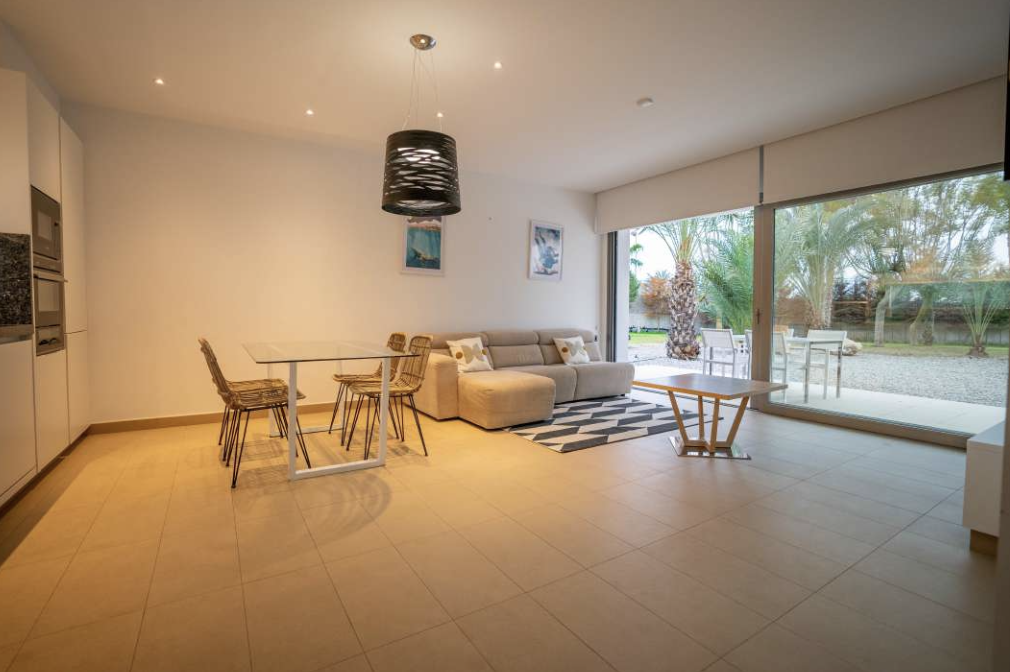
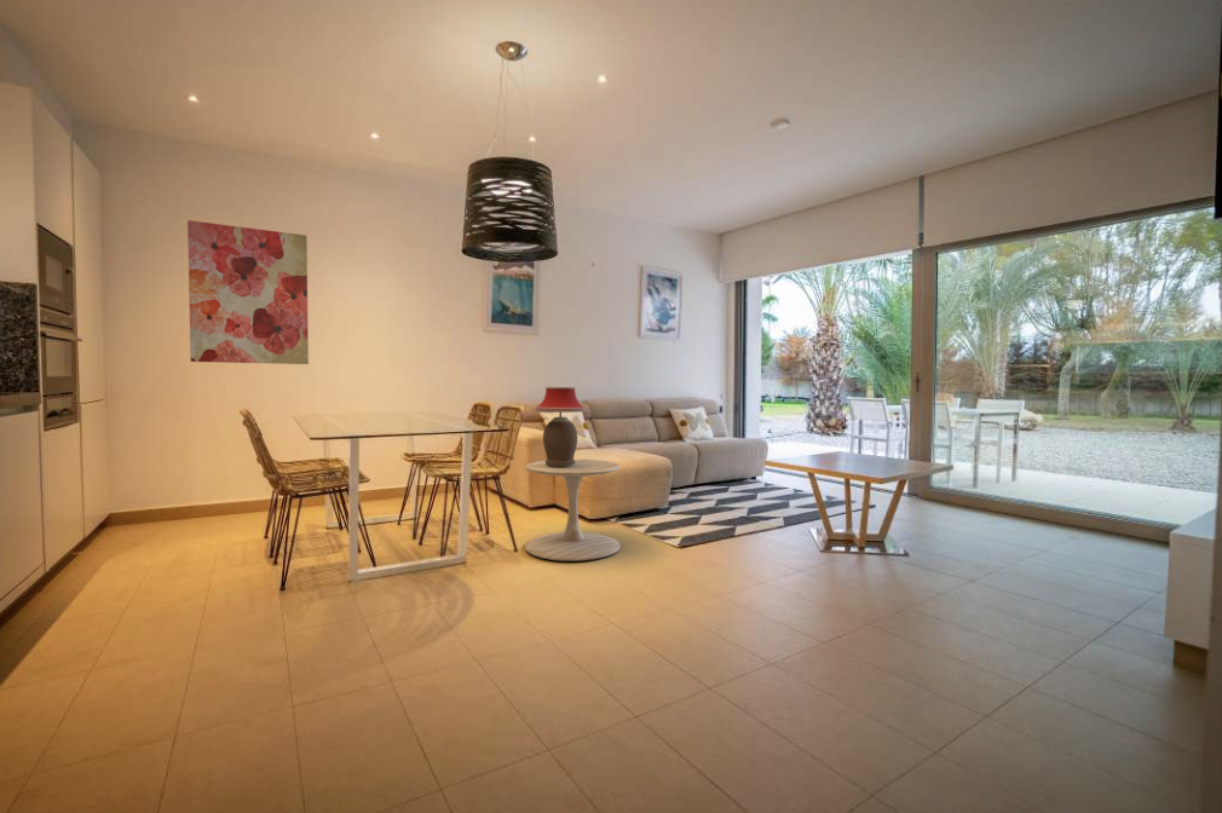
+ table lamp (560, 425)
+ side table (572, 506)
+ wall art (250, 295)
